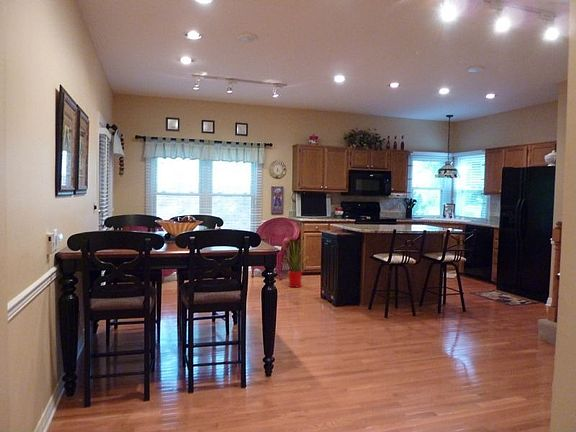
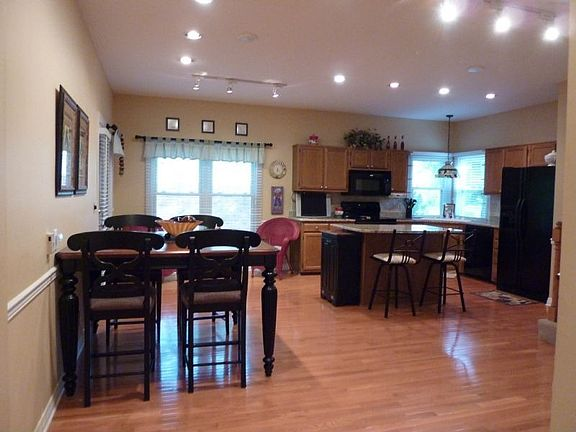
- house plant (296, 262)
